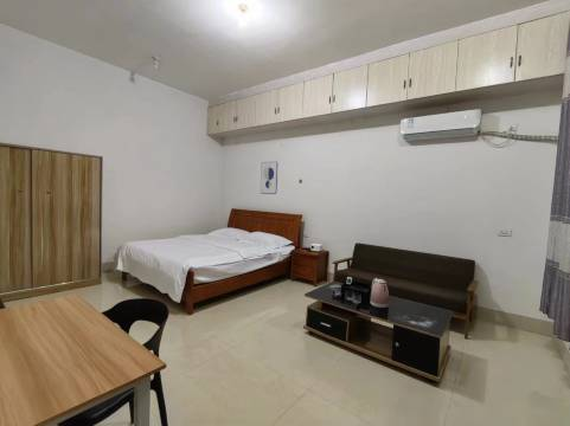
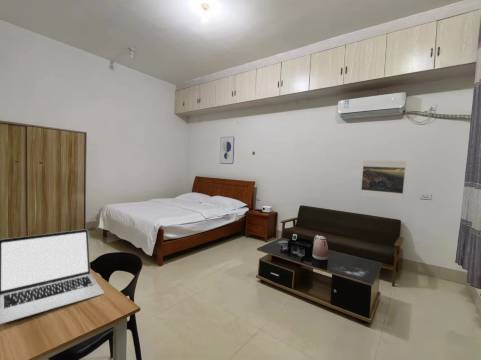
+ laptop (52, 267)
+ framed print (382, 179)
